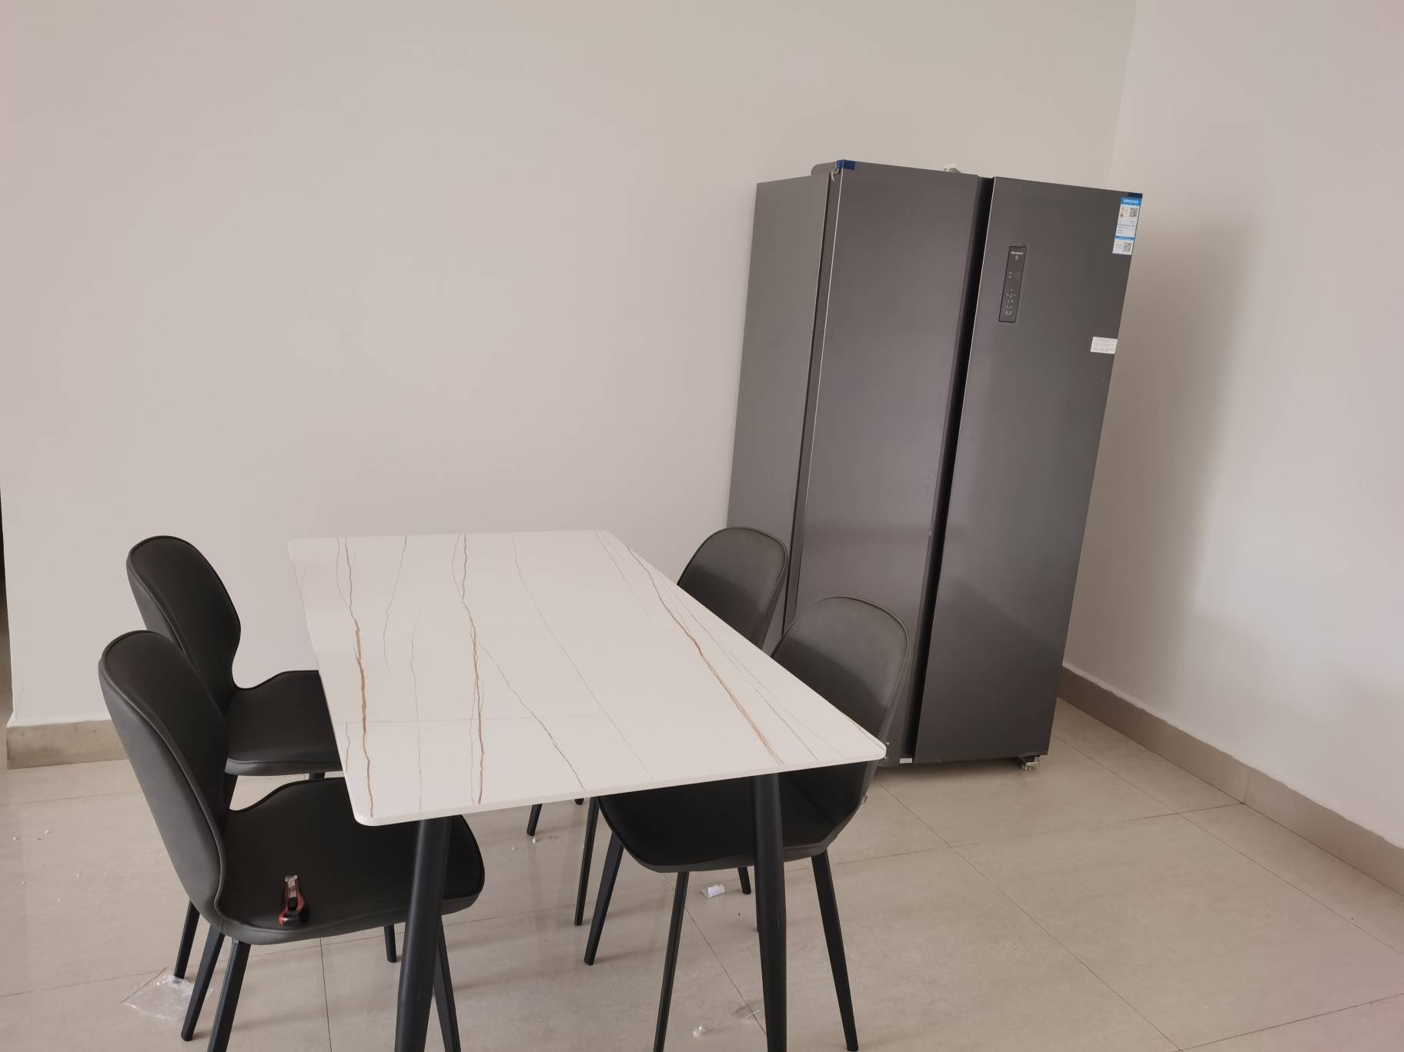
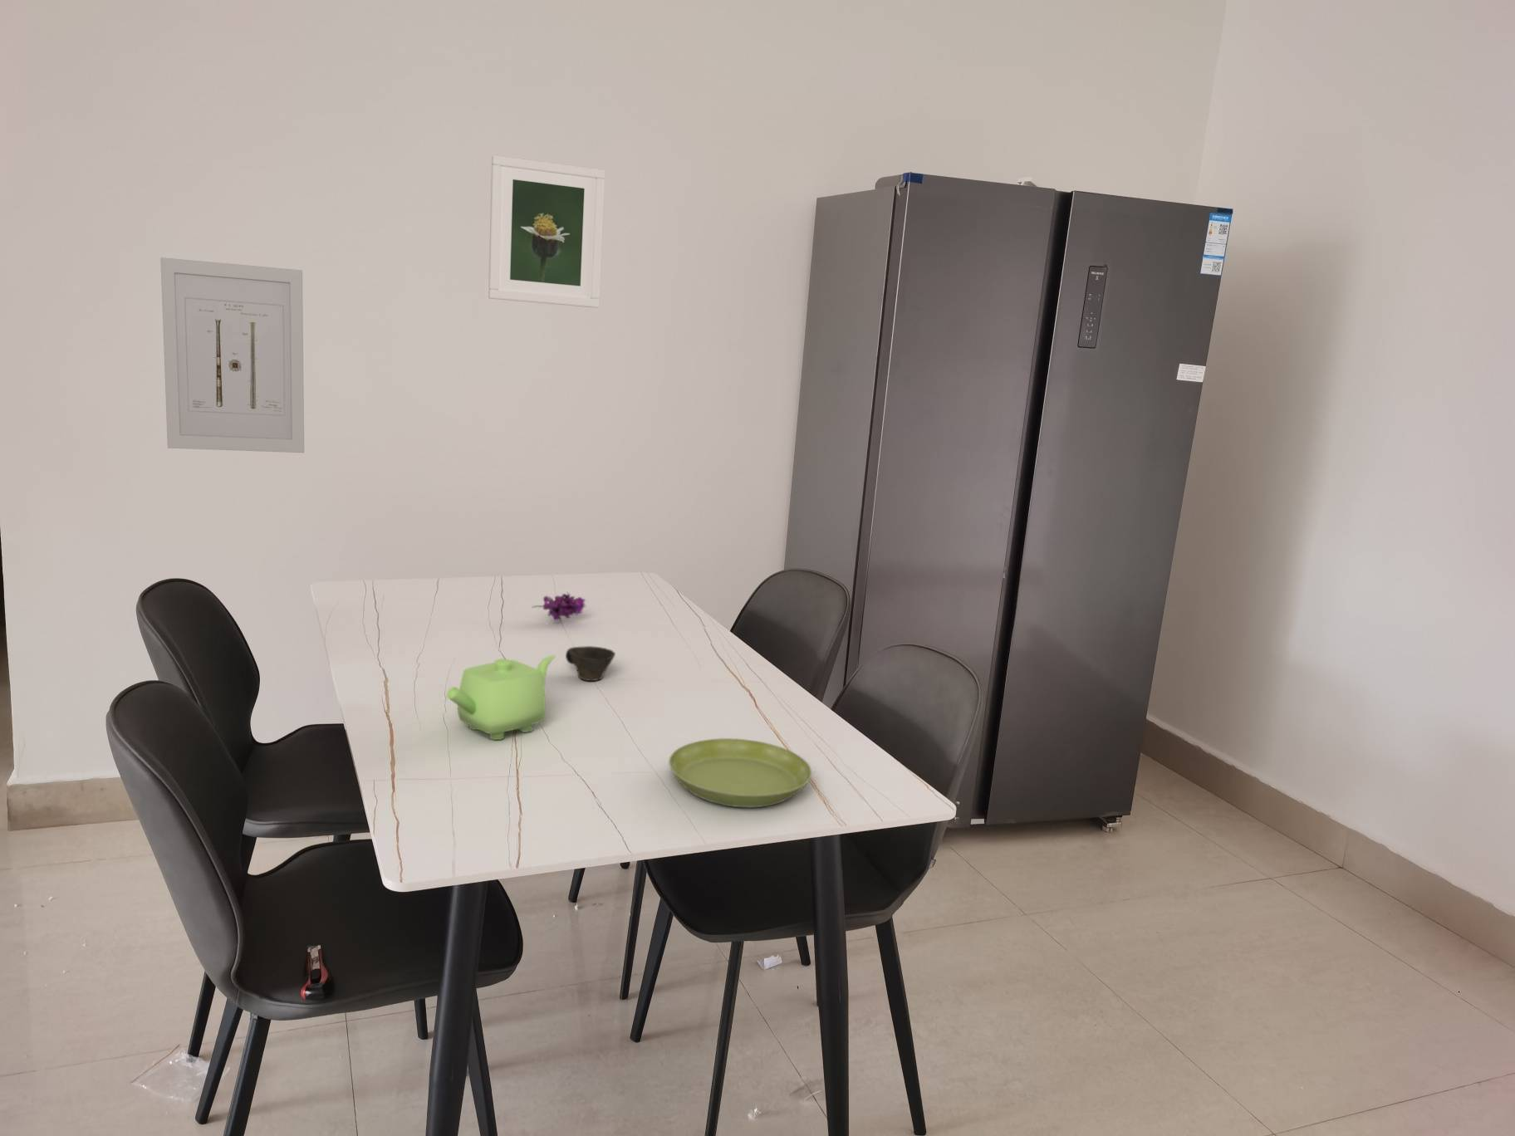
+ cup (589, 662)
+ teapot (502, 694)
+ saucer (740, 774)
+ flower (559, 607)
+ wall art (235, 359)
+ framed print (546, 234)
